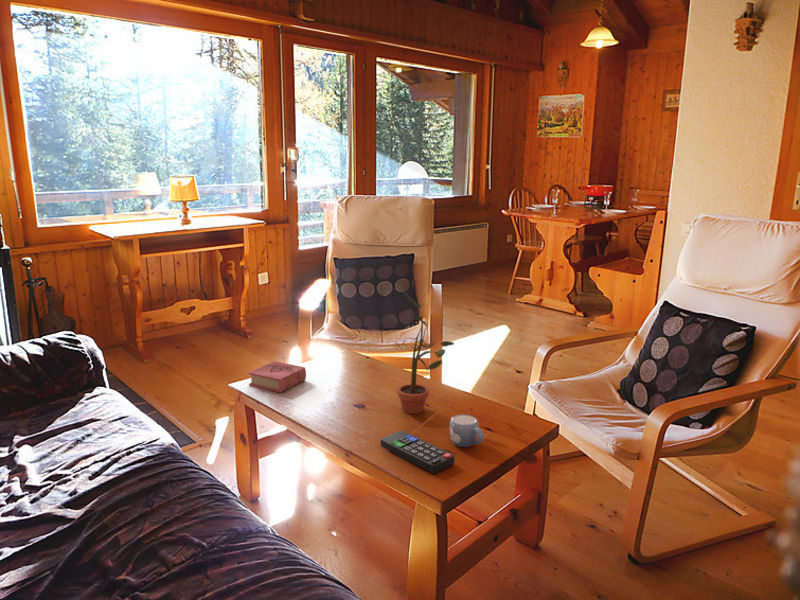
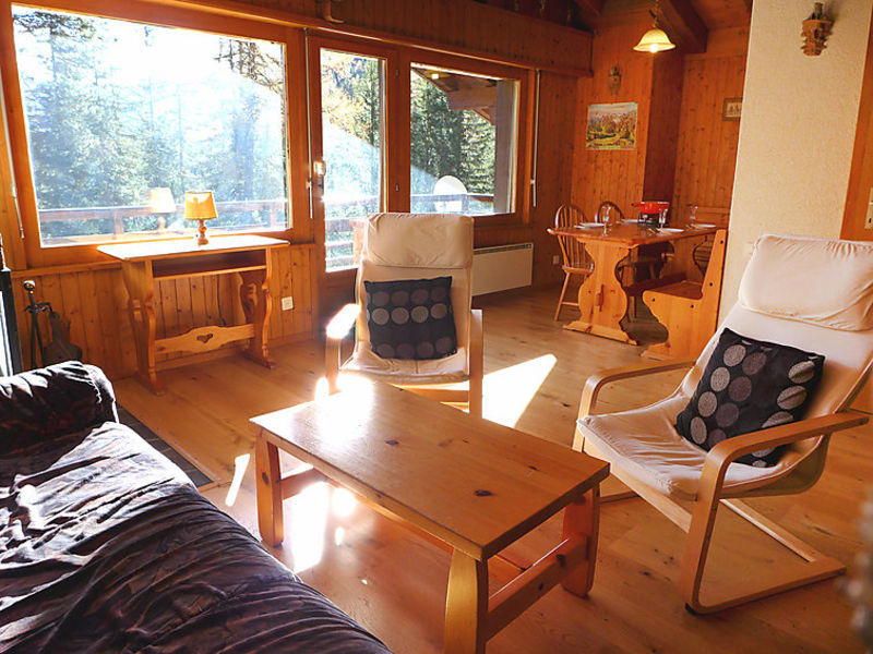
- book (278, 376)
- potted plant (414, 356)
- remote control (416, 450)
- mug (467, 433)
